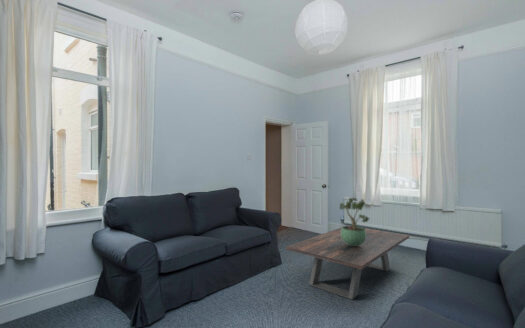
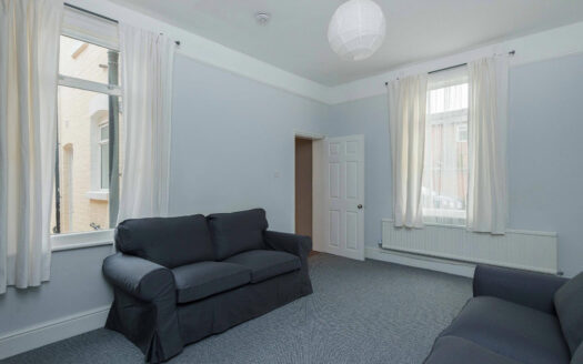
- potted plant (352, 221)
- coffee table (352, 258)
